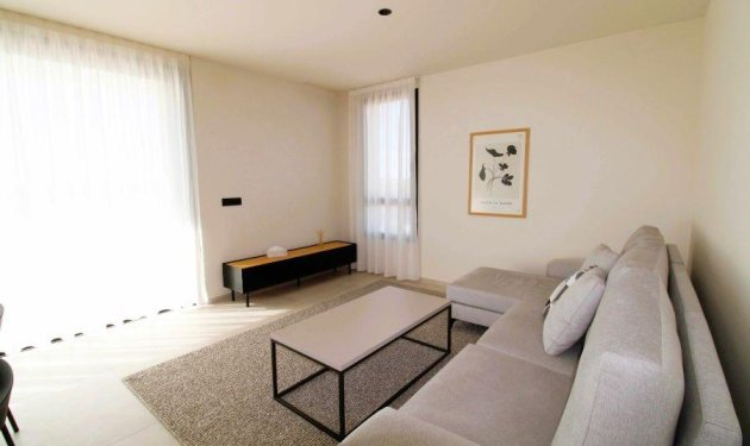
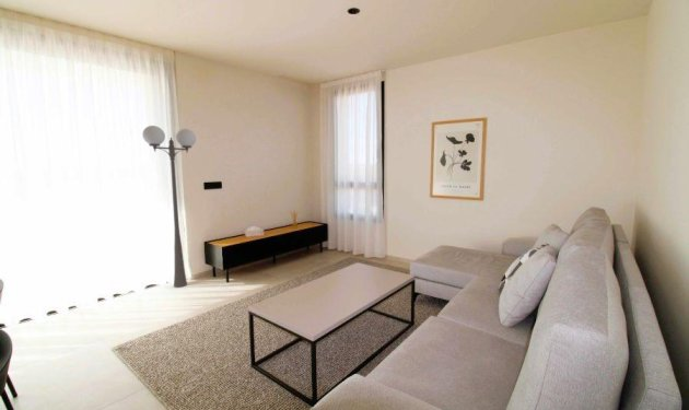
+ floor lamp (175, 208)
